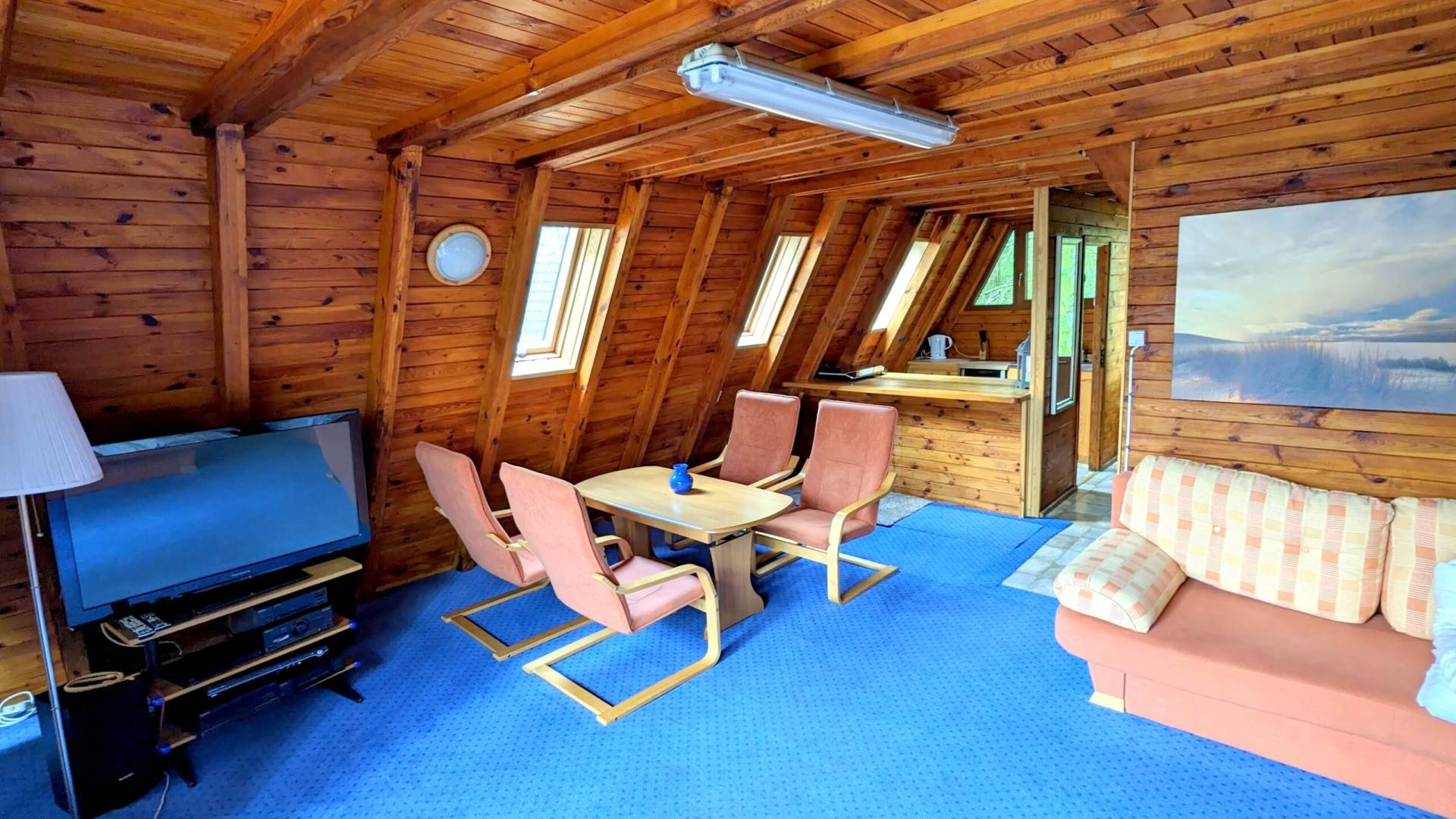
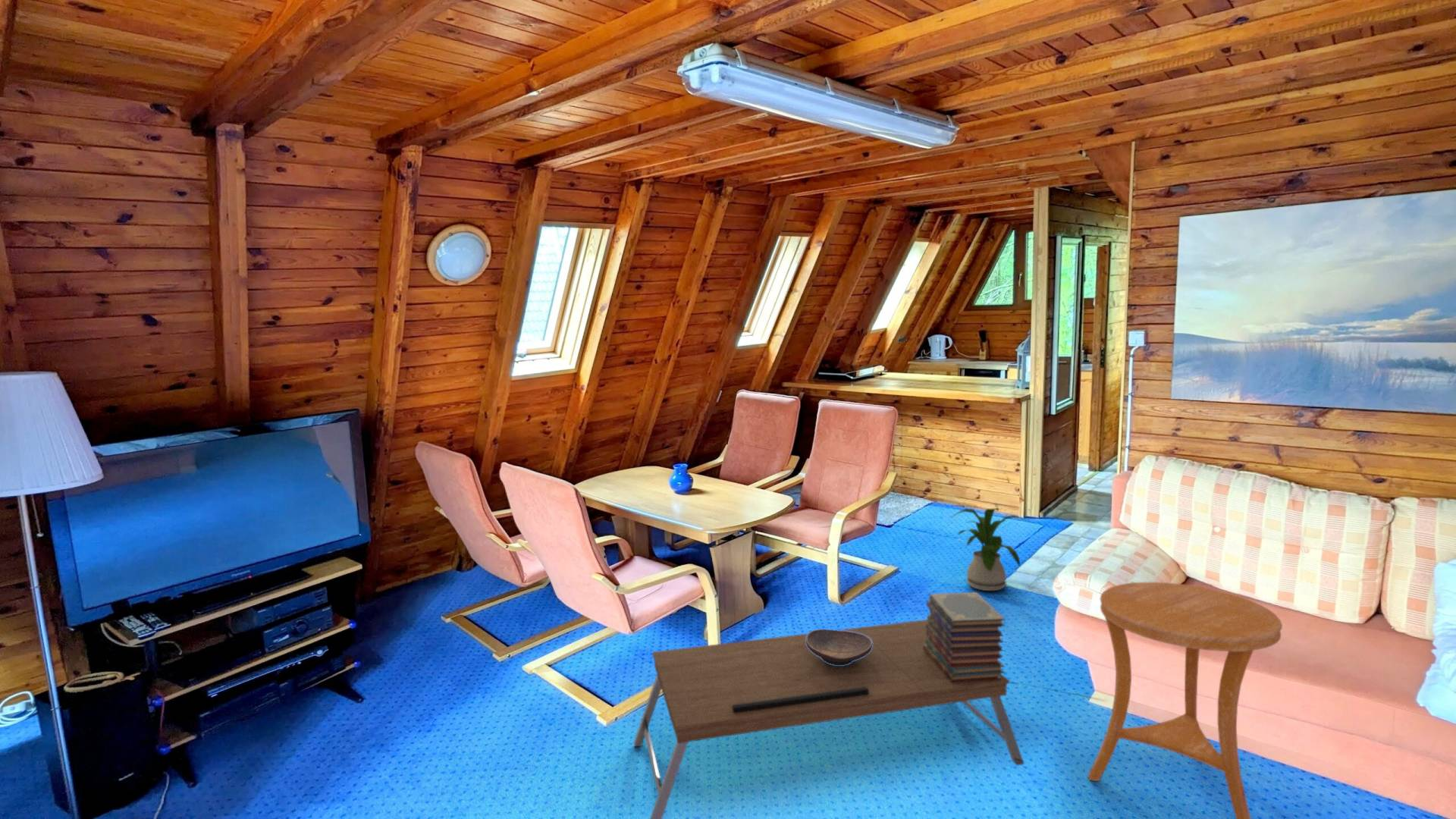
+ coffee table (821, 707)
+ book stack (964, 630)
+ side table (1185, 697)
+ house plant (990, 541)
+ decorative bowl (839, 643)
